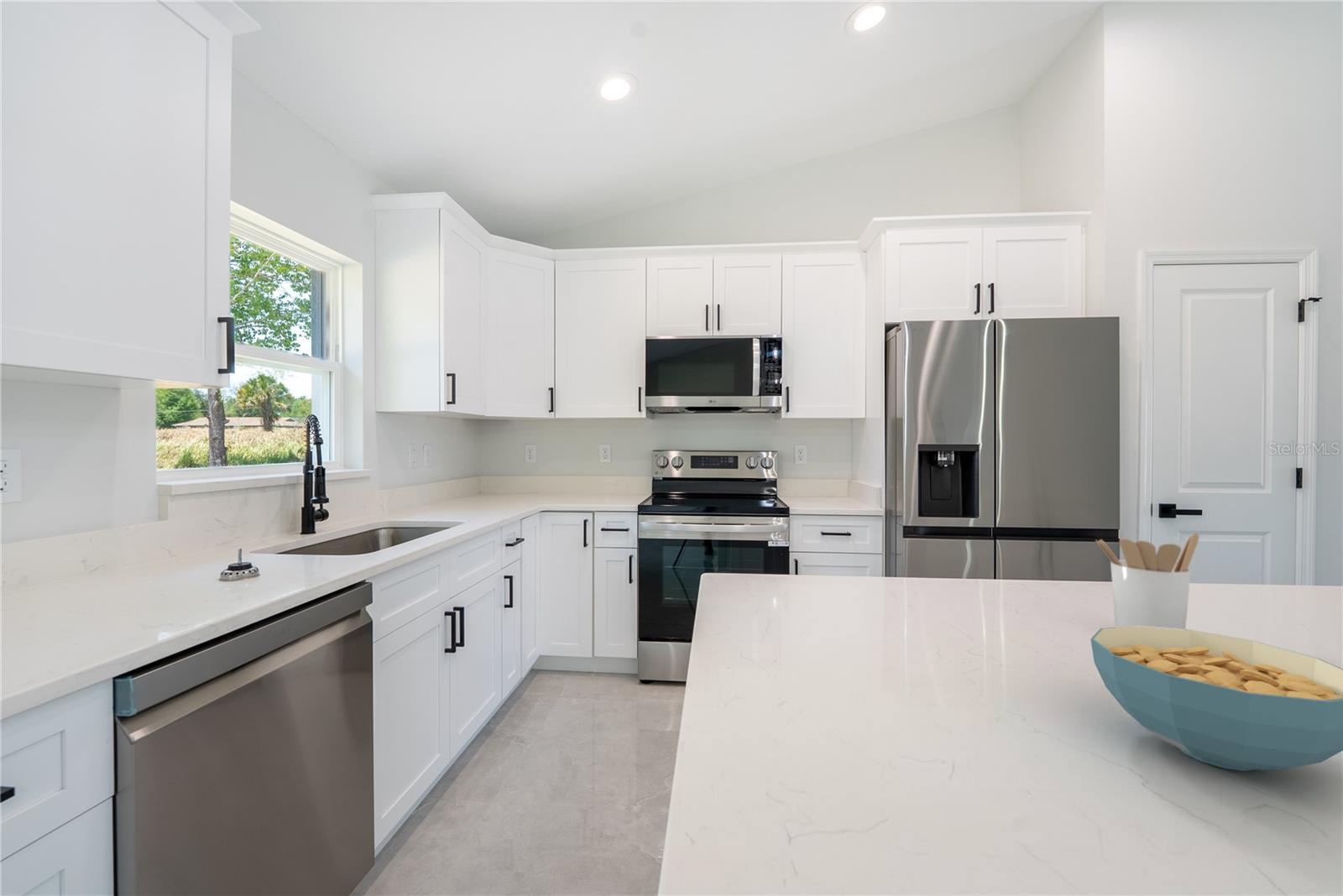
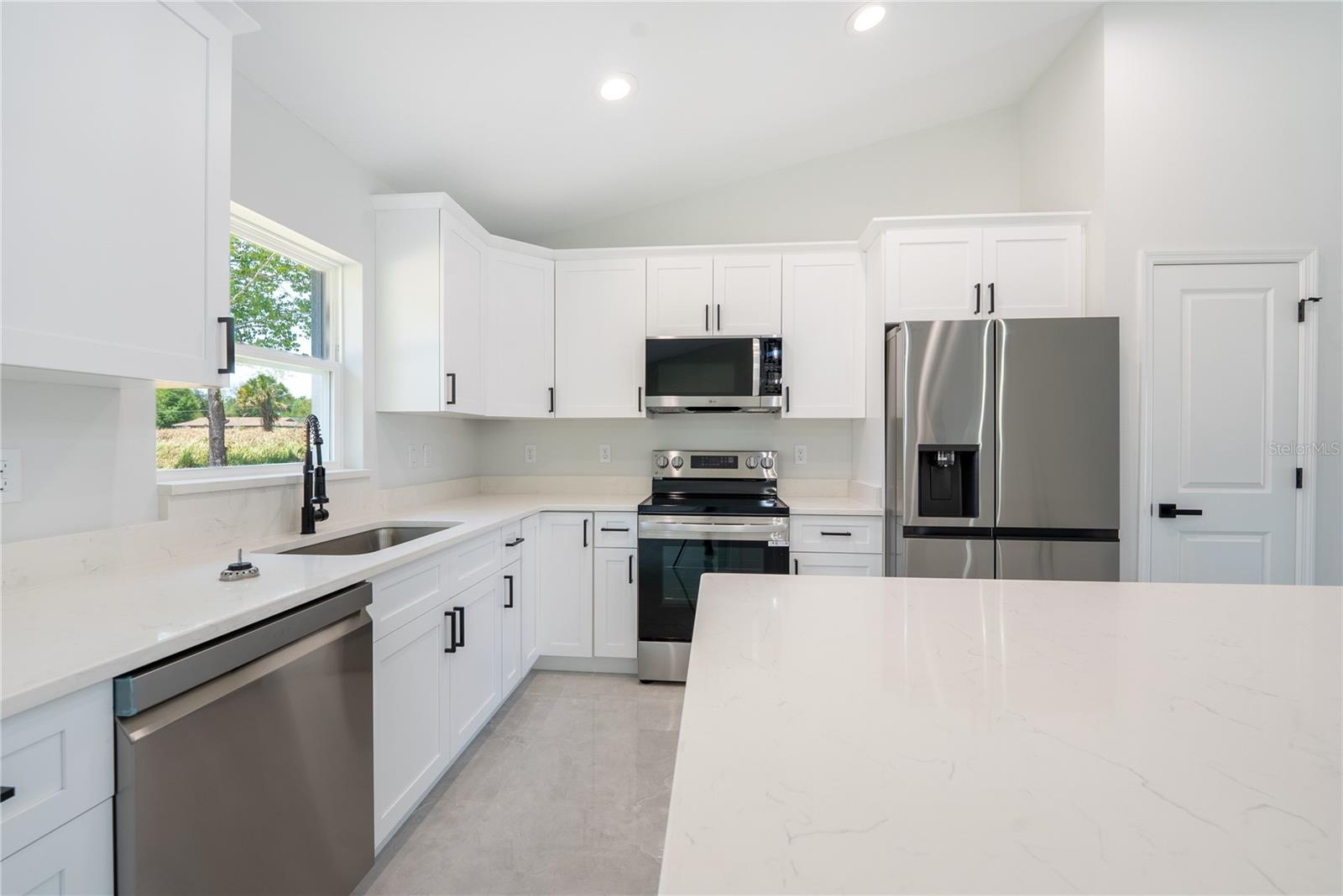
- cereal bowl (1215, 705)
- utensil holder (1149, 588)
